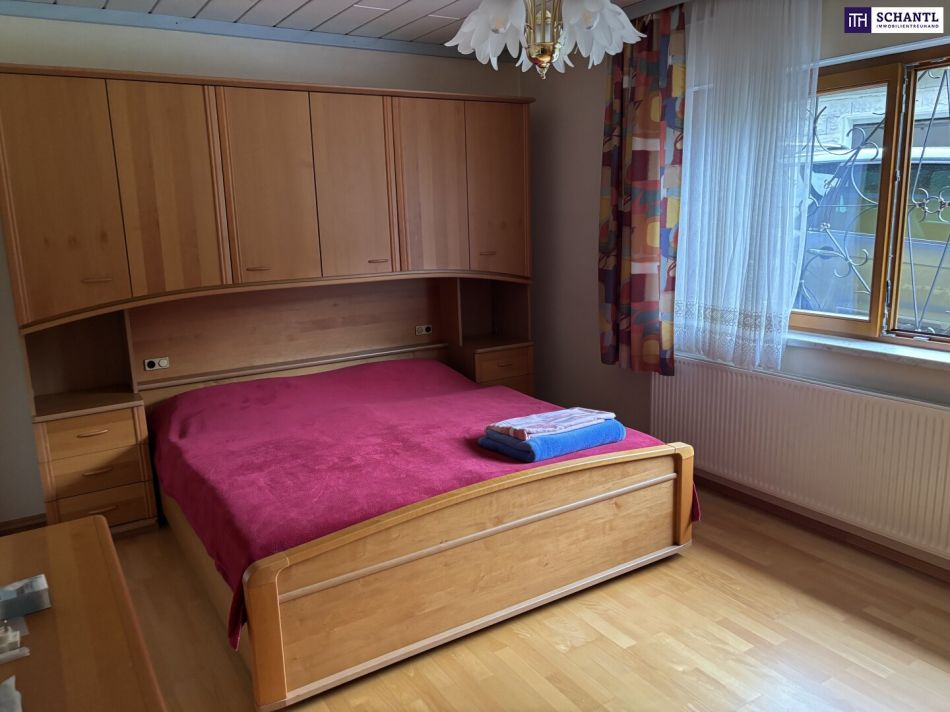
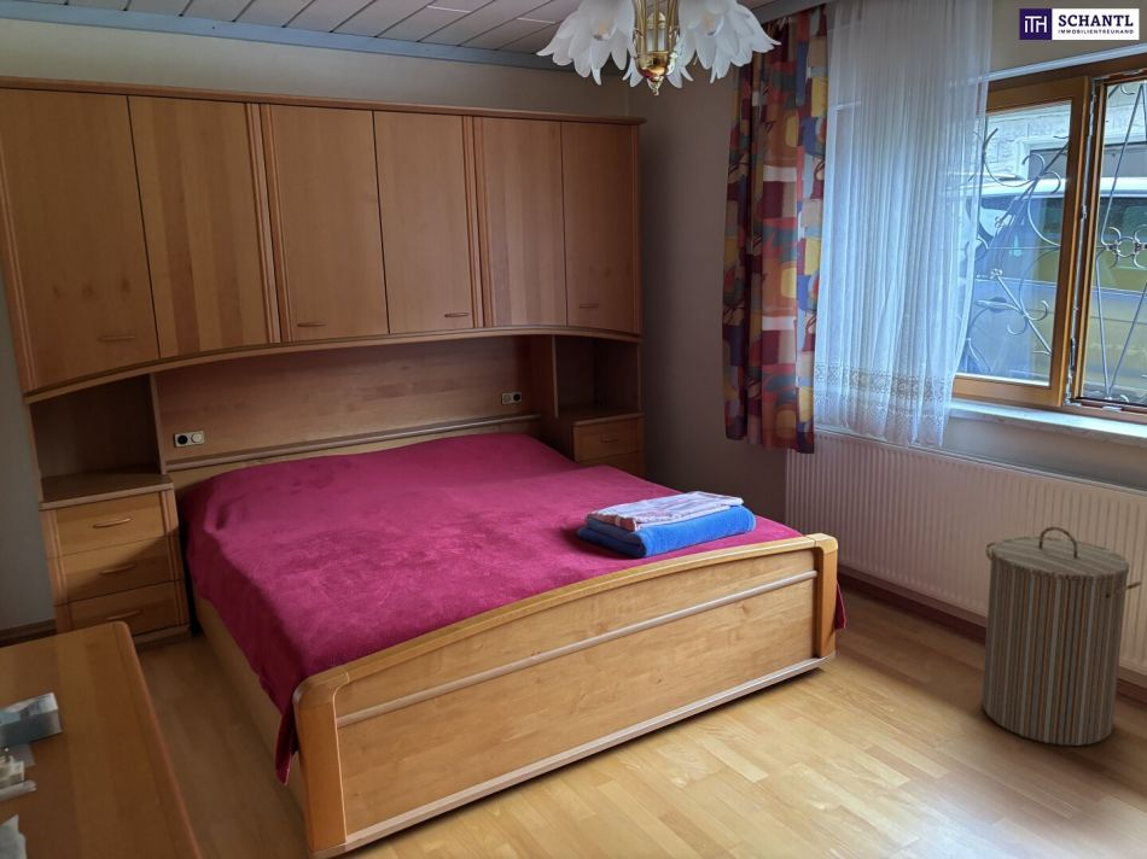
+ laundry hamper (1052, 624)
